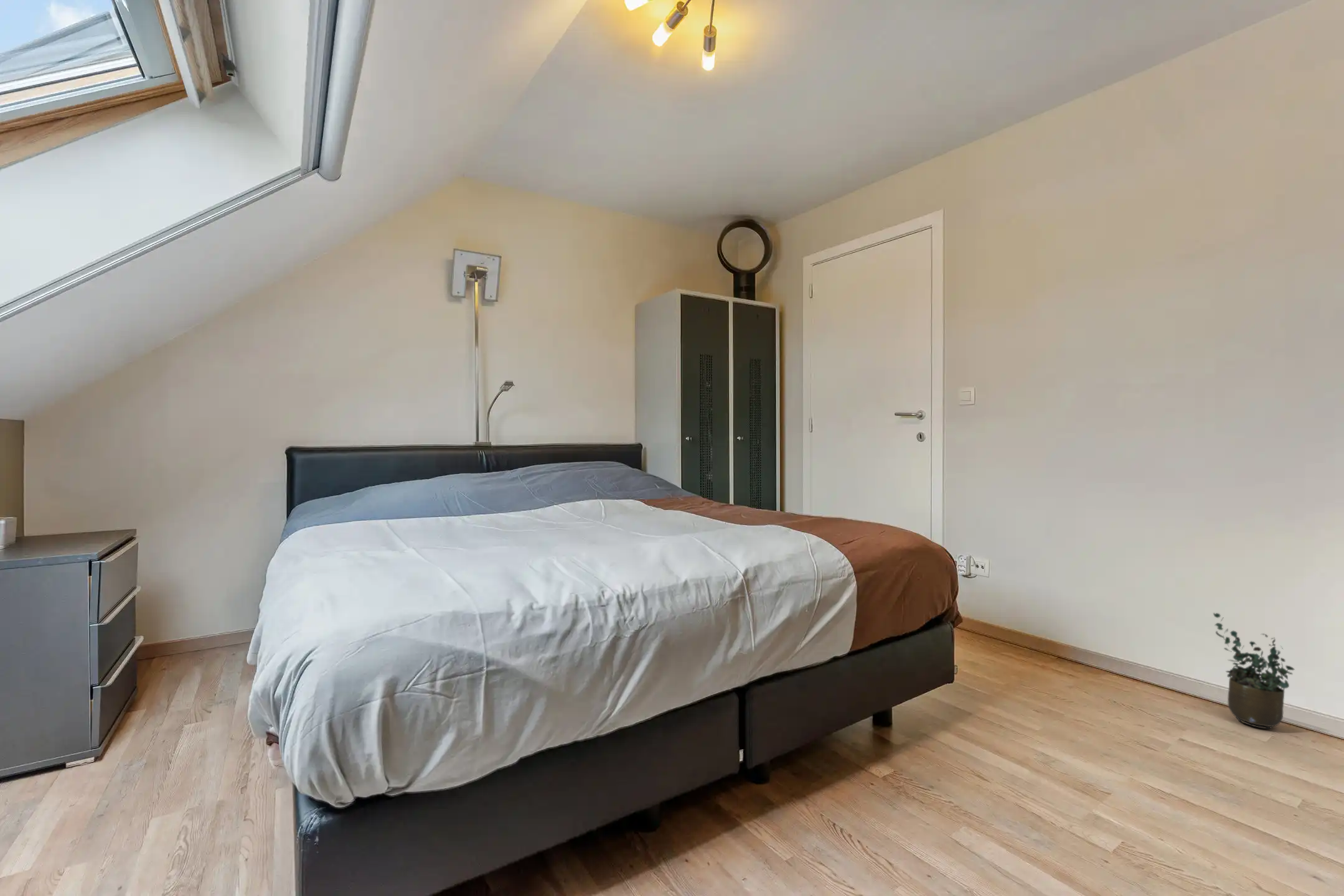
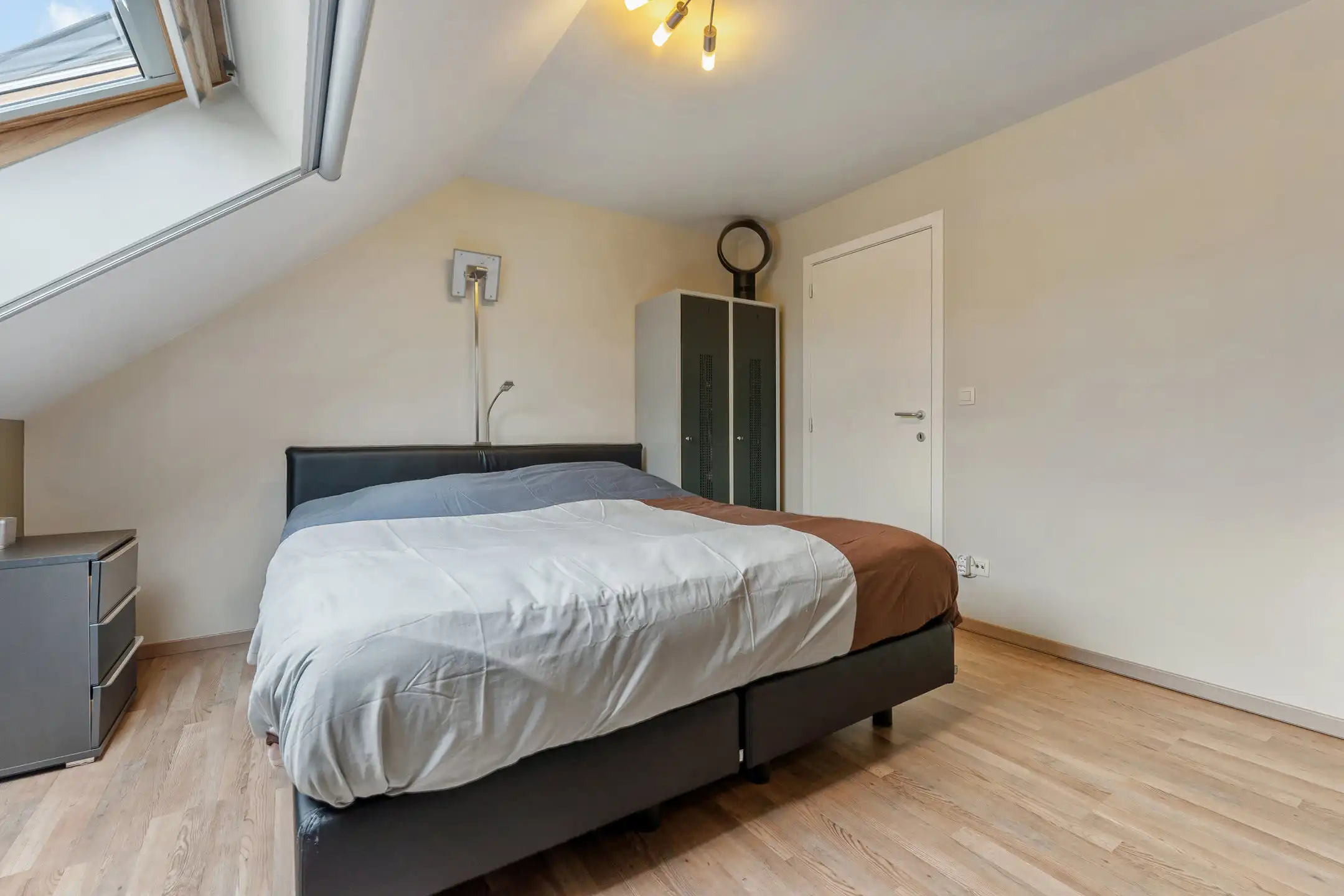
- potted plant (1252, 671)
